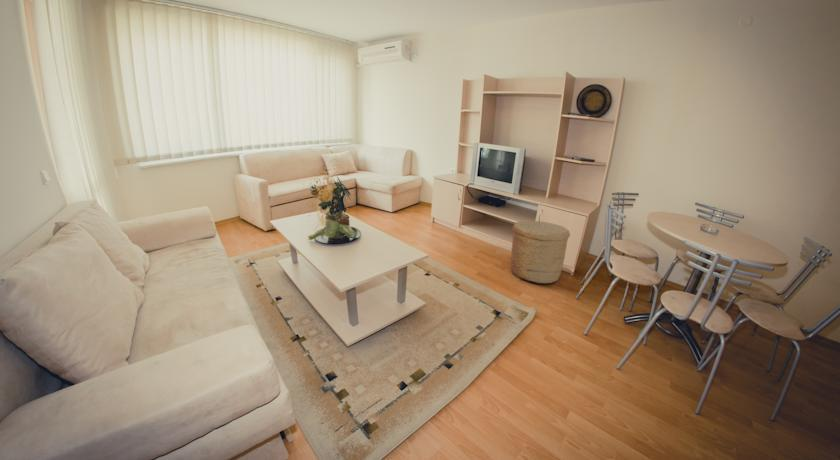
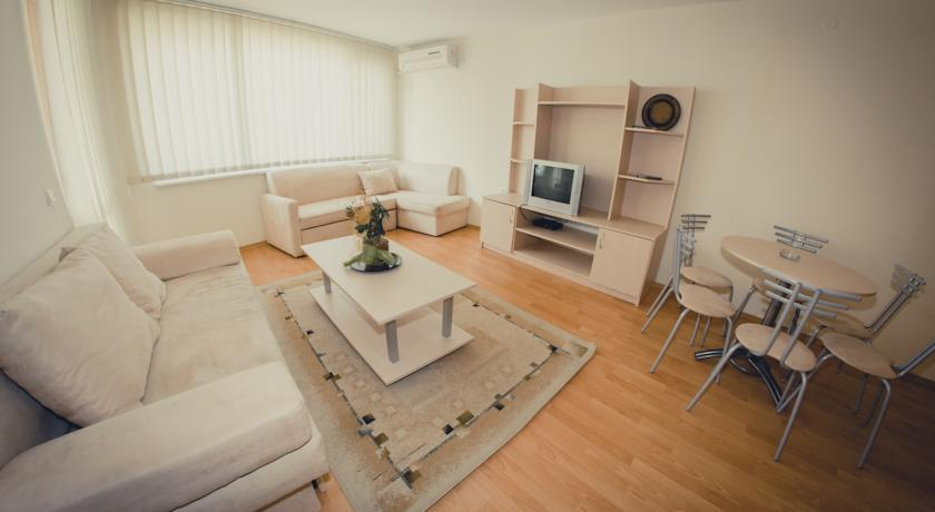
- basket (537, 250)
